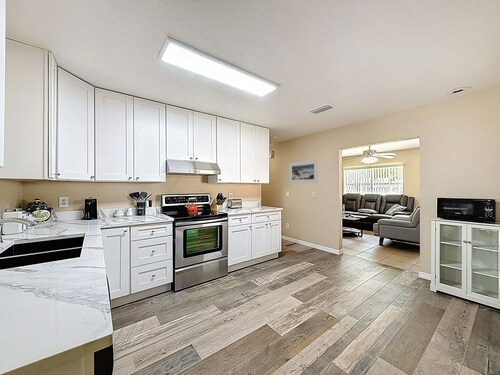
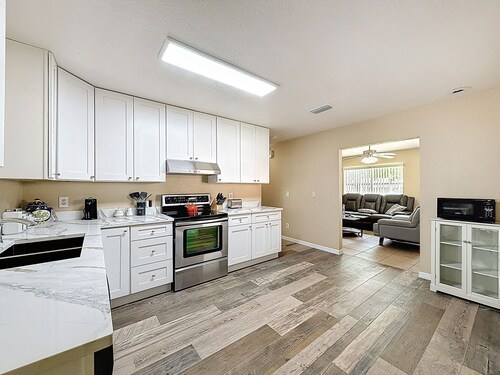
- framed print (302, 172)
